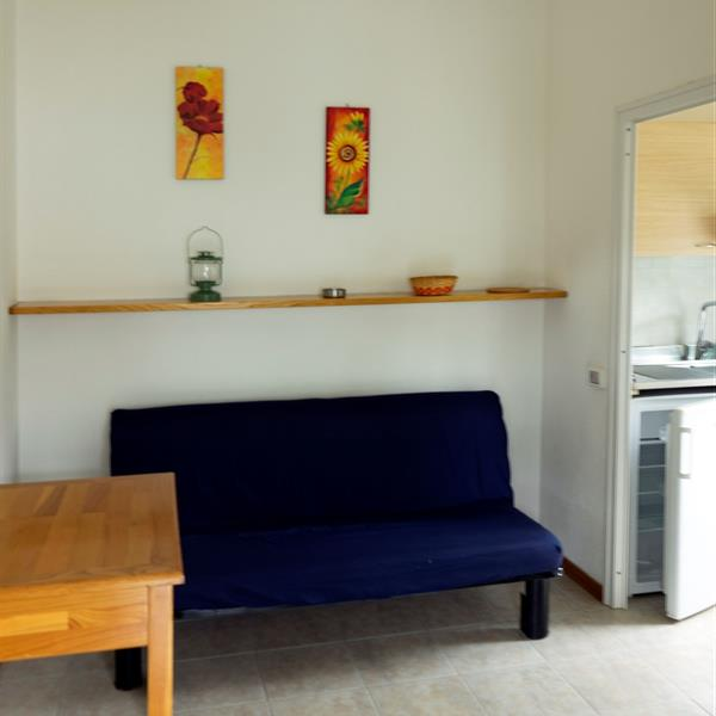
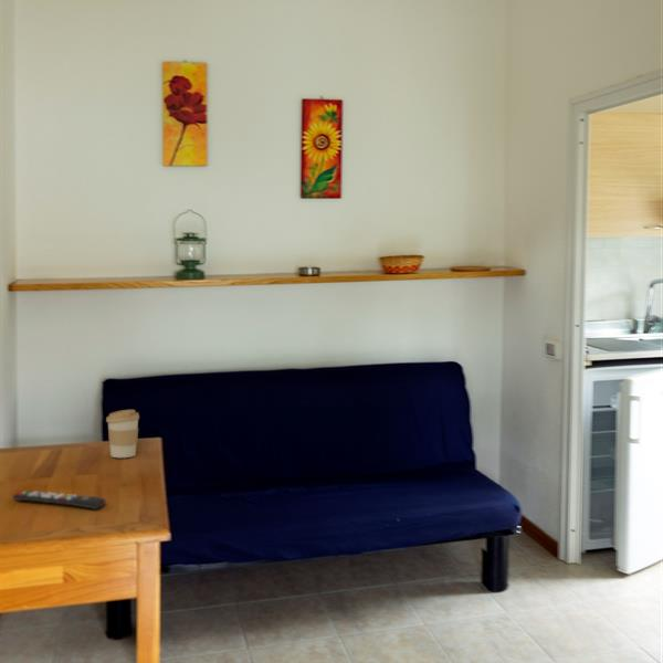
+ coffee cup (123, 432)
+ remote control (59, 498)
